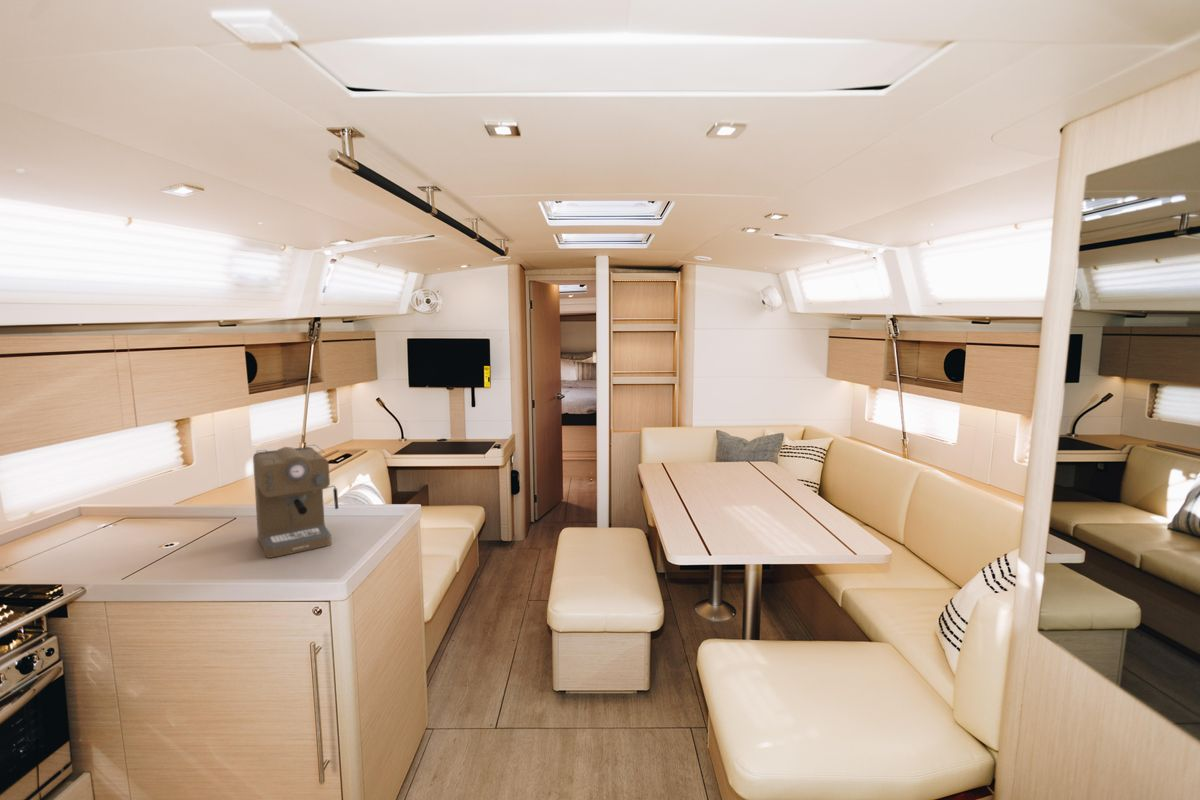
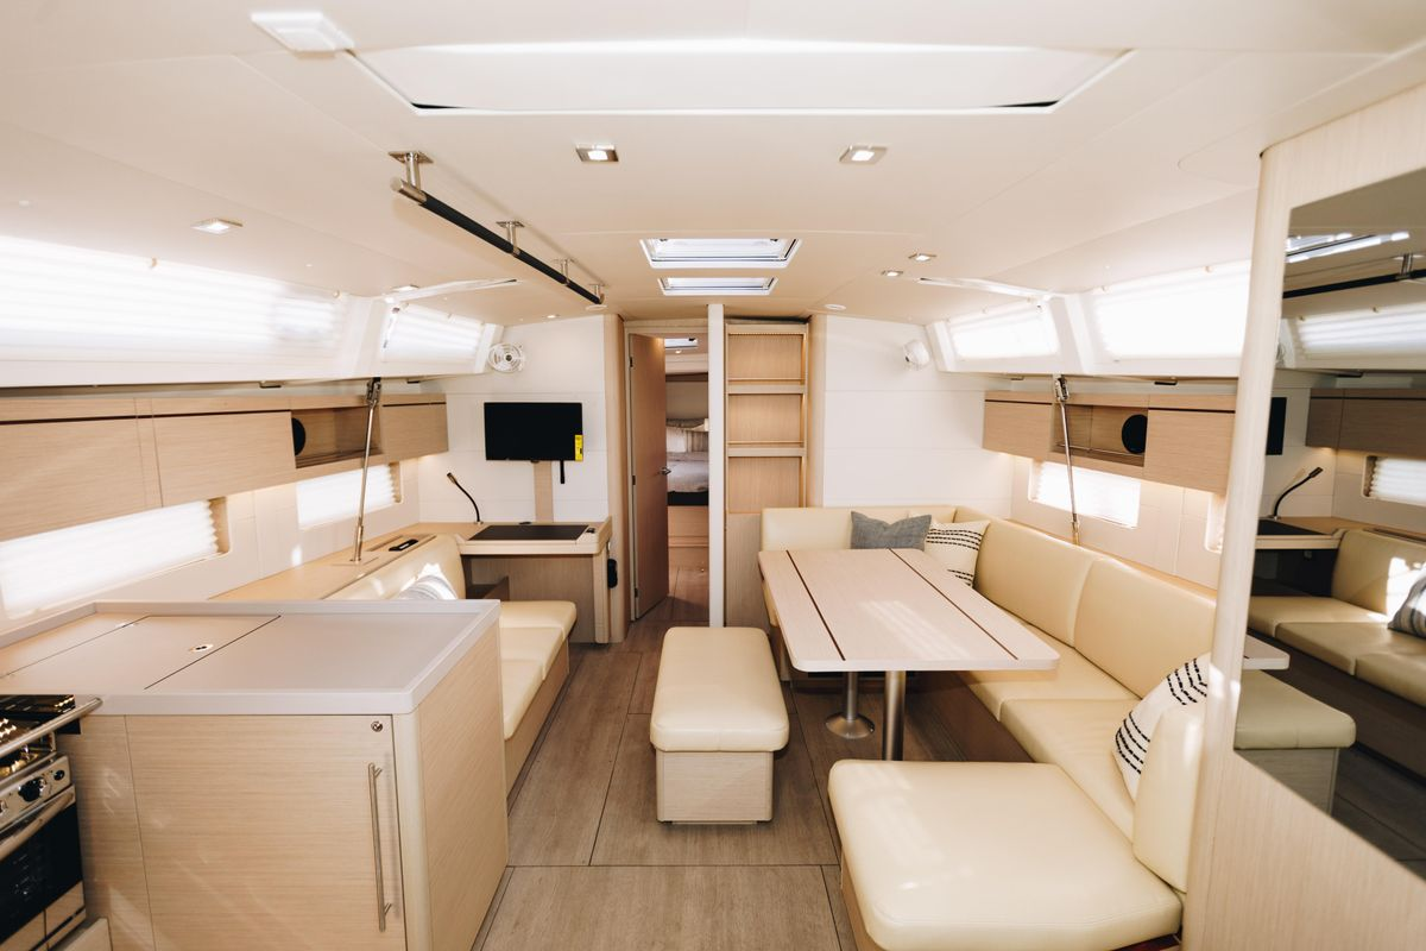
- coffee maker (298, 496)
